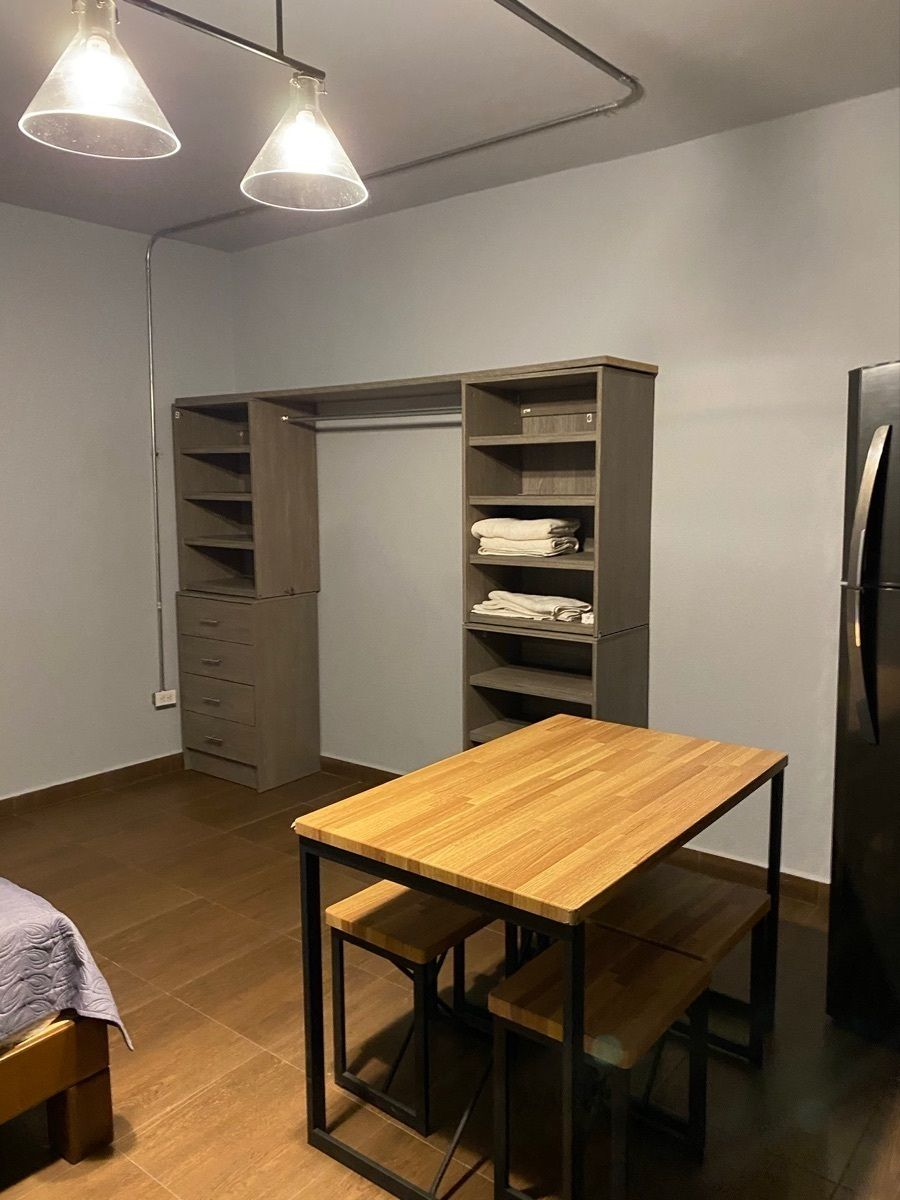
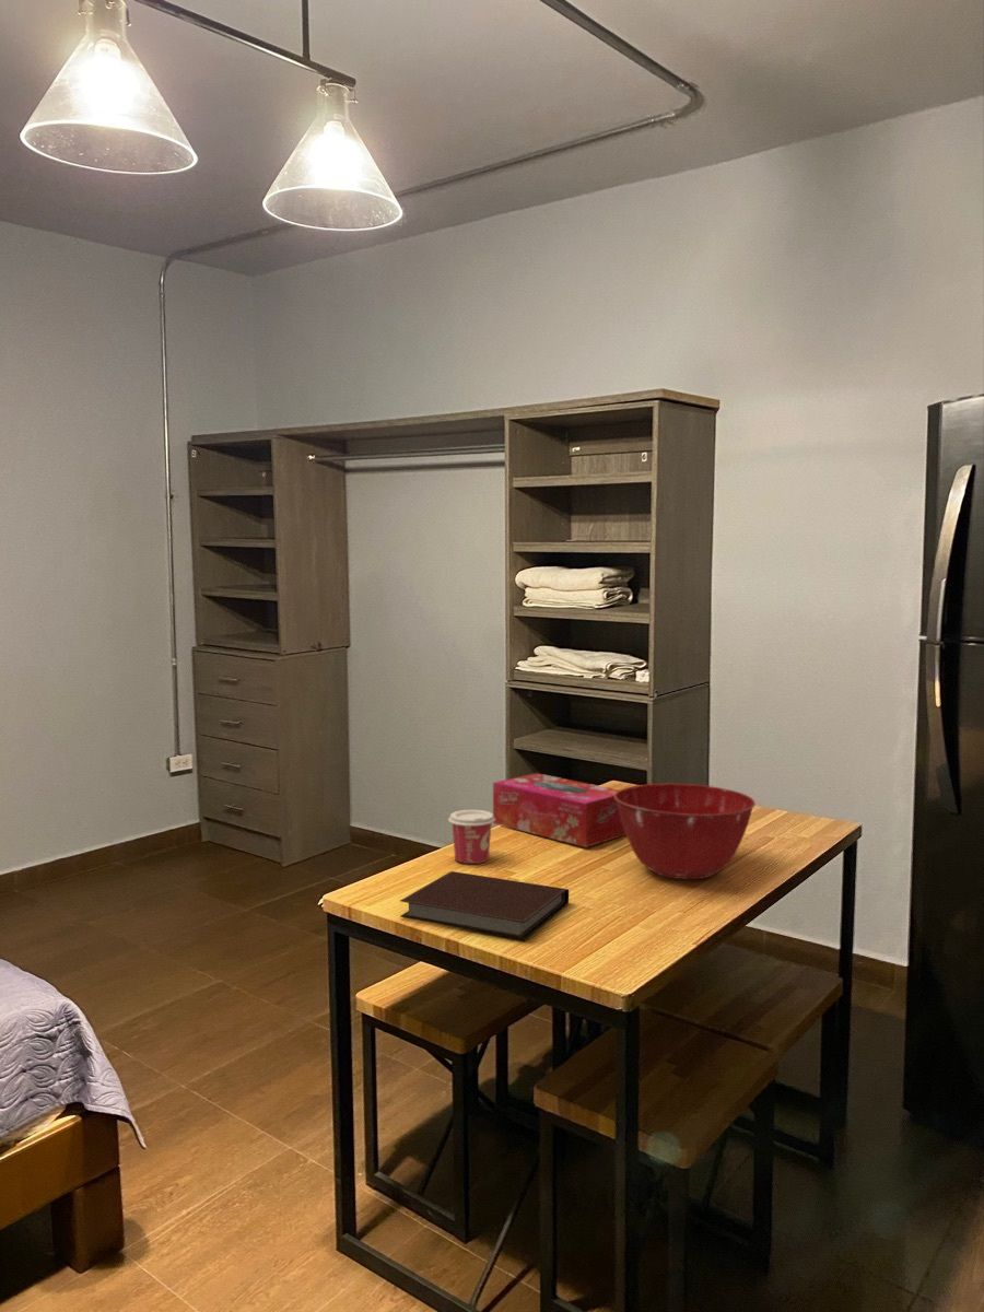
+ cup (471, 836)
+ tissue box (559, 807)
+ notebook (485, 902)
+ mixing bowl (683, 833)
